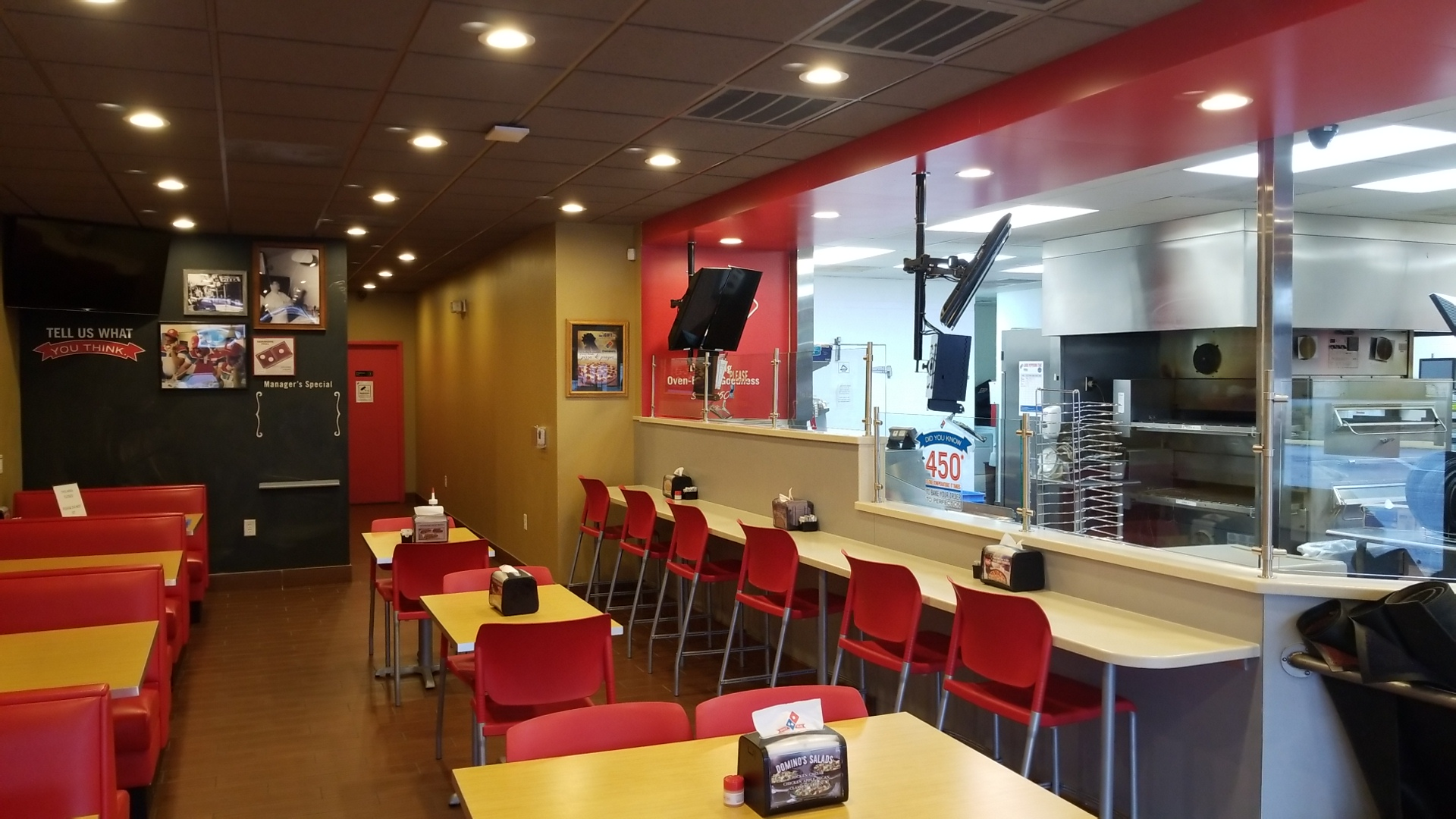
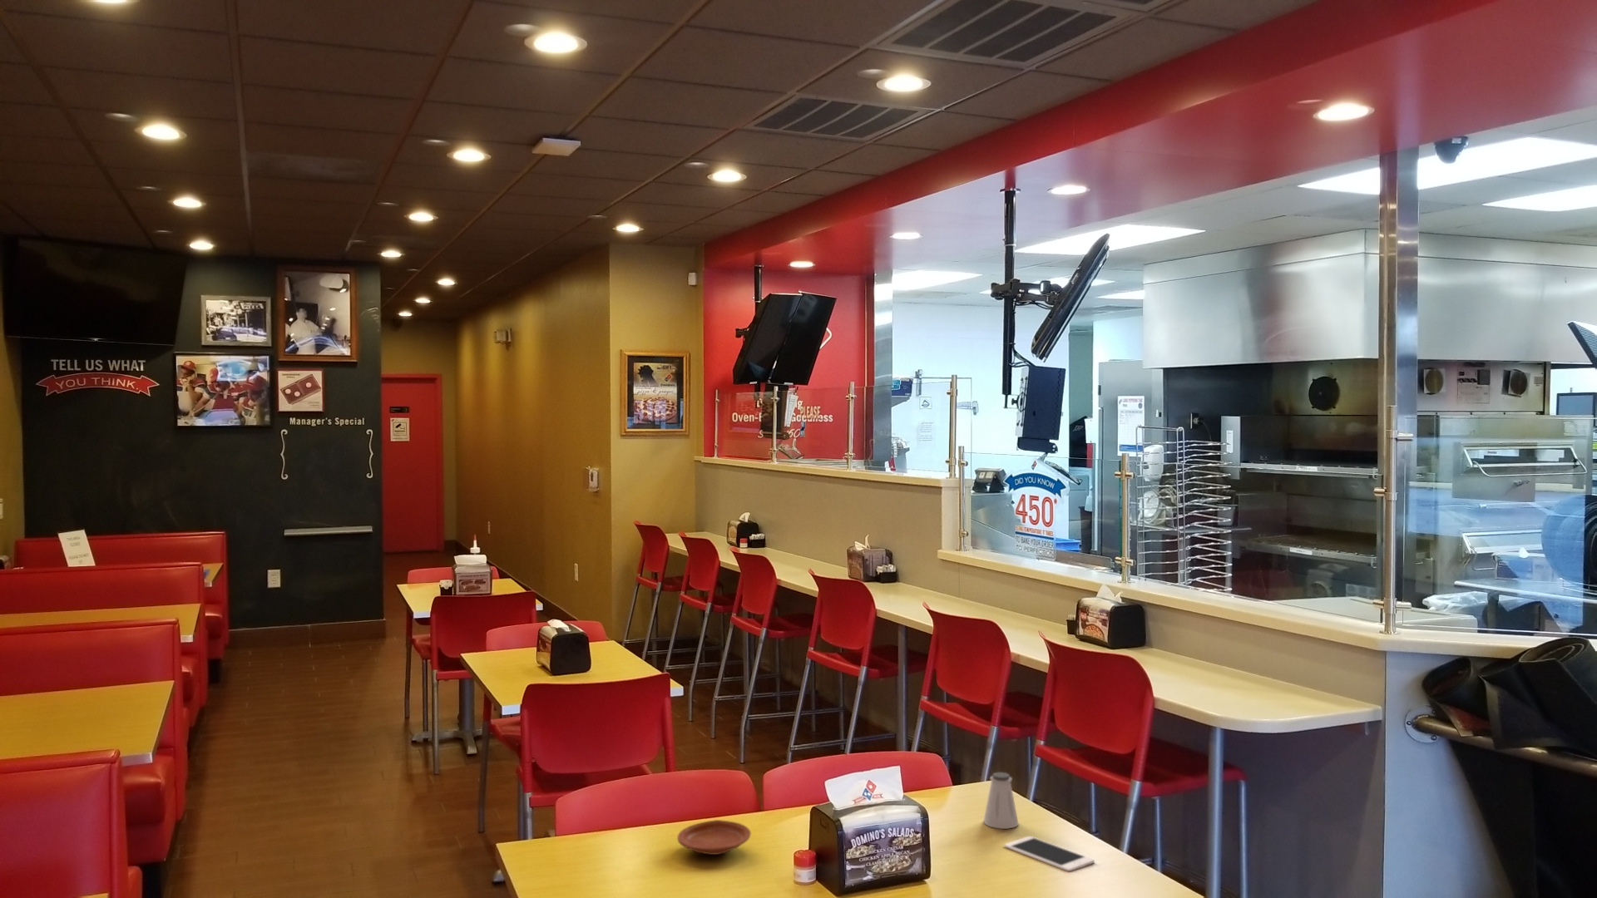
+ plate (714, 841)
+ cell phone (1049, 853)
+ saltshaker (1000, 798)
